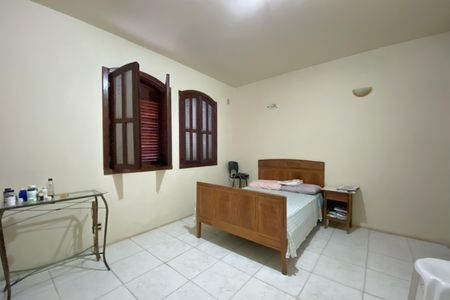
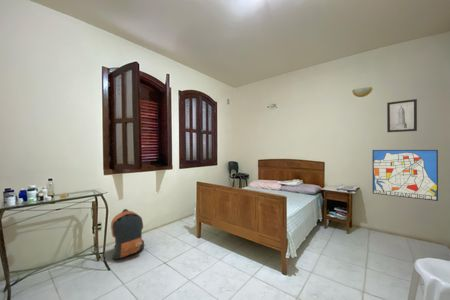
+ wall art (401, 116)
+ wall art (402, 173)
+ backpack (126, 230)
